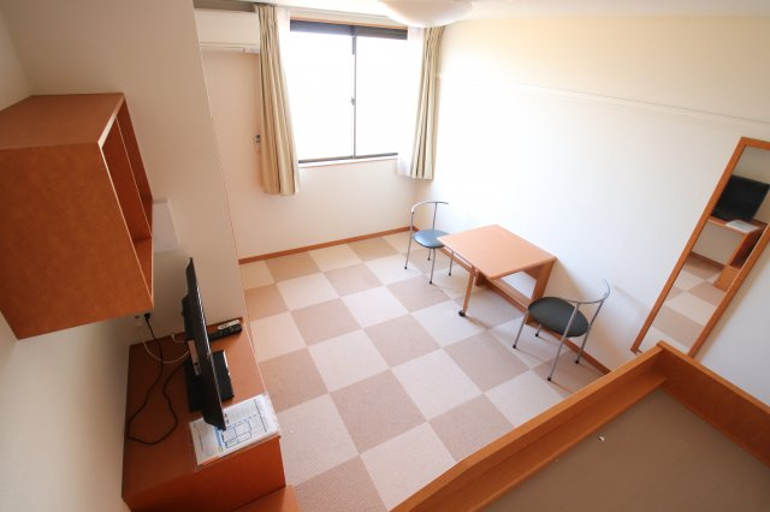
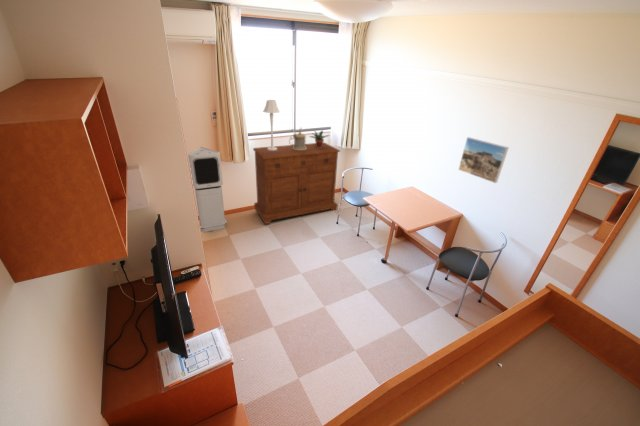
+ potted plant (319, 138)
+ table lamp (271, 125)
+ air purifier (207, 189)
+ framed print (481, 159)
+ beer mug (297, 138)
+ sideboard (296, 180)
